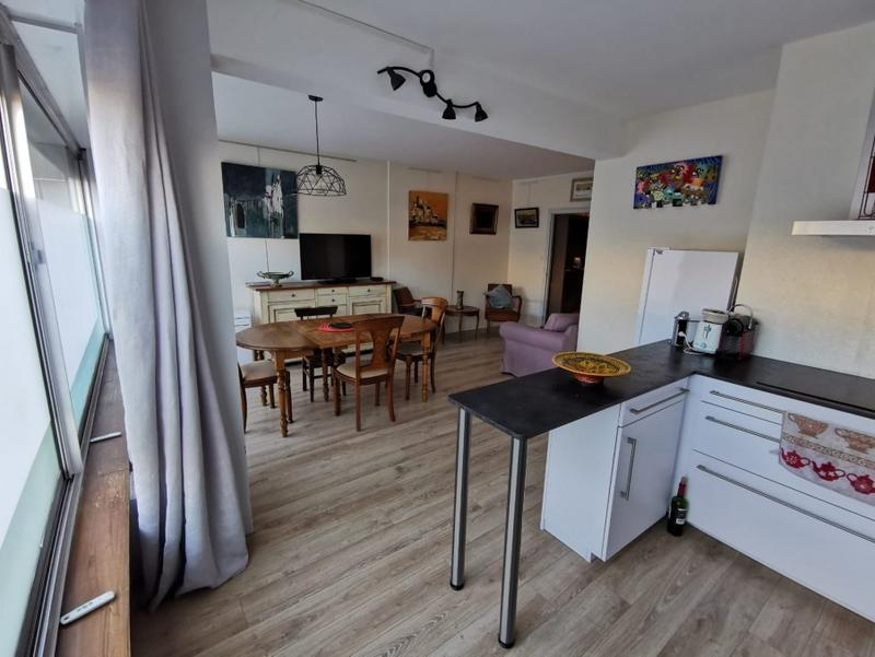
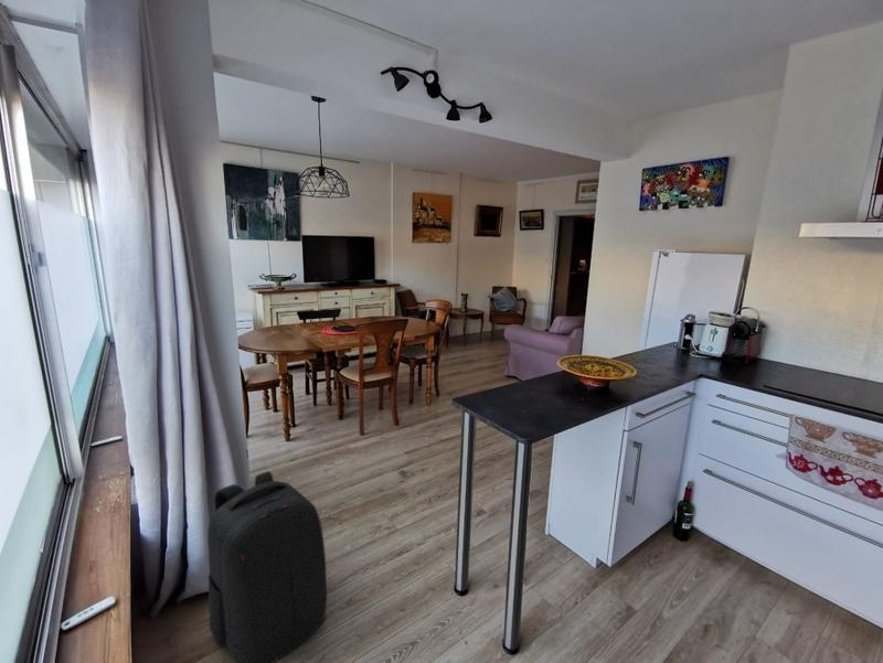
+ backpack (263, 552)
